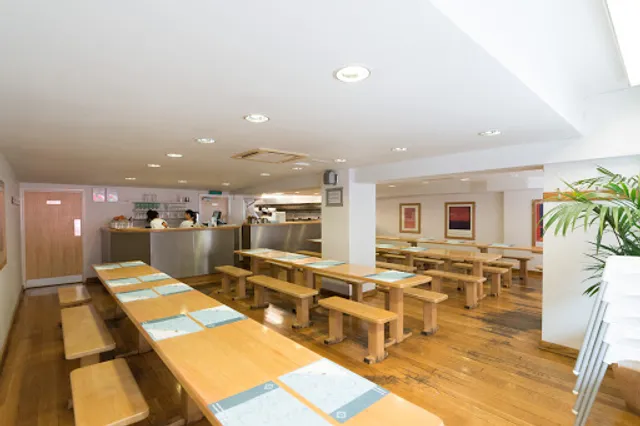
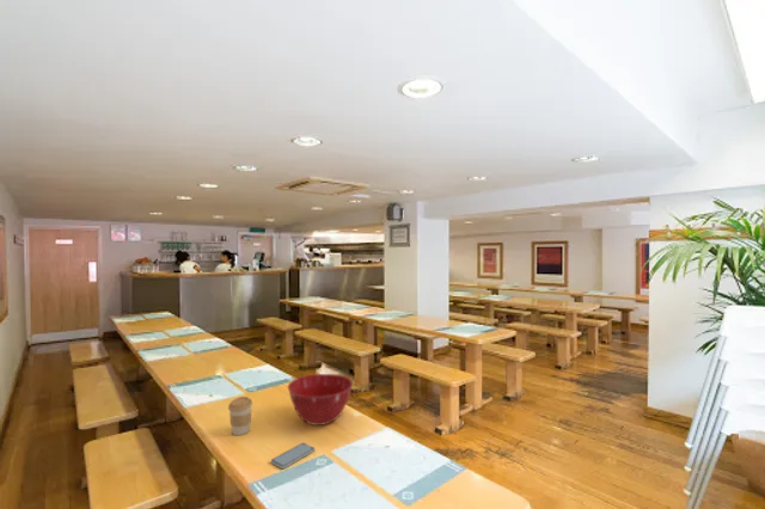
+ coffee cup (240, 415)
+ smartphone (293, 454)
+ mixing bowl (320, 400)
